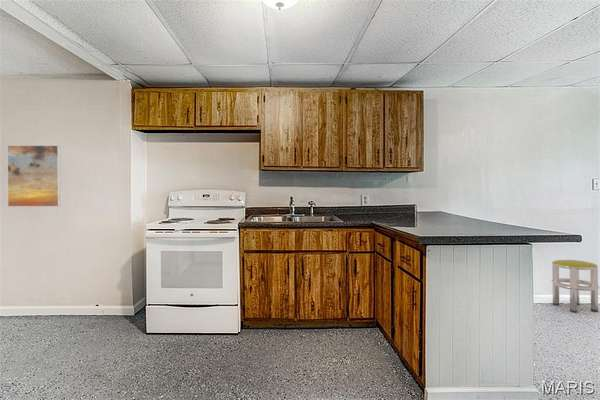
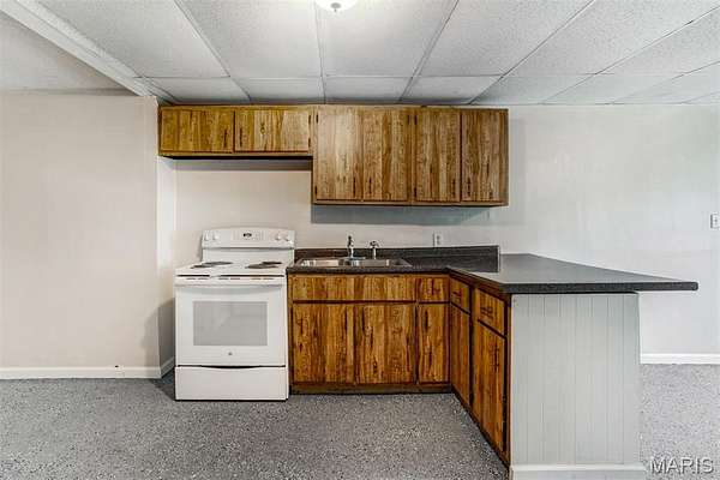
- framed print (34, 176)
- stool (574, 284)
